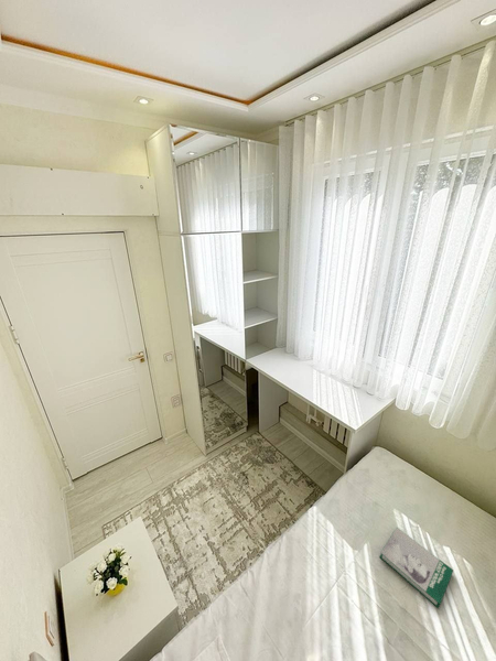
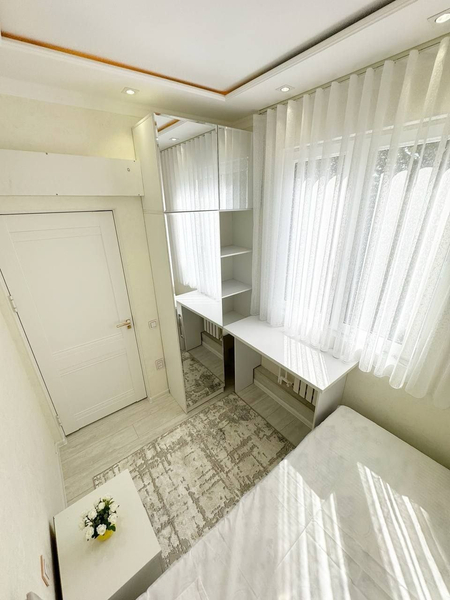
- book (416, 563)
